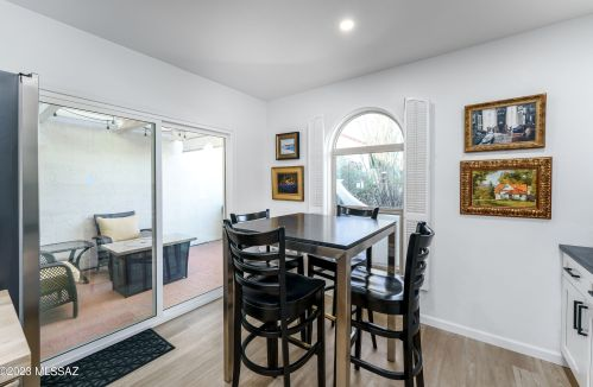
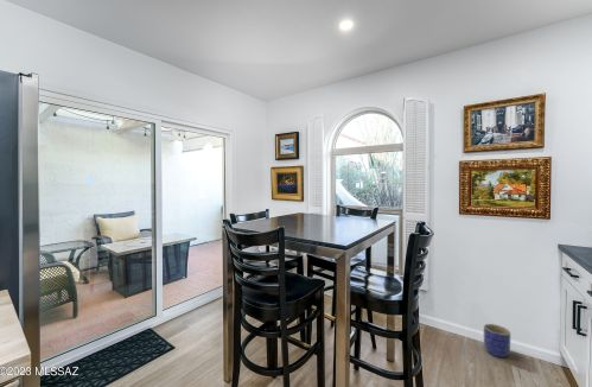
+ planter (496, 341)
